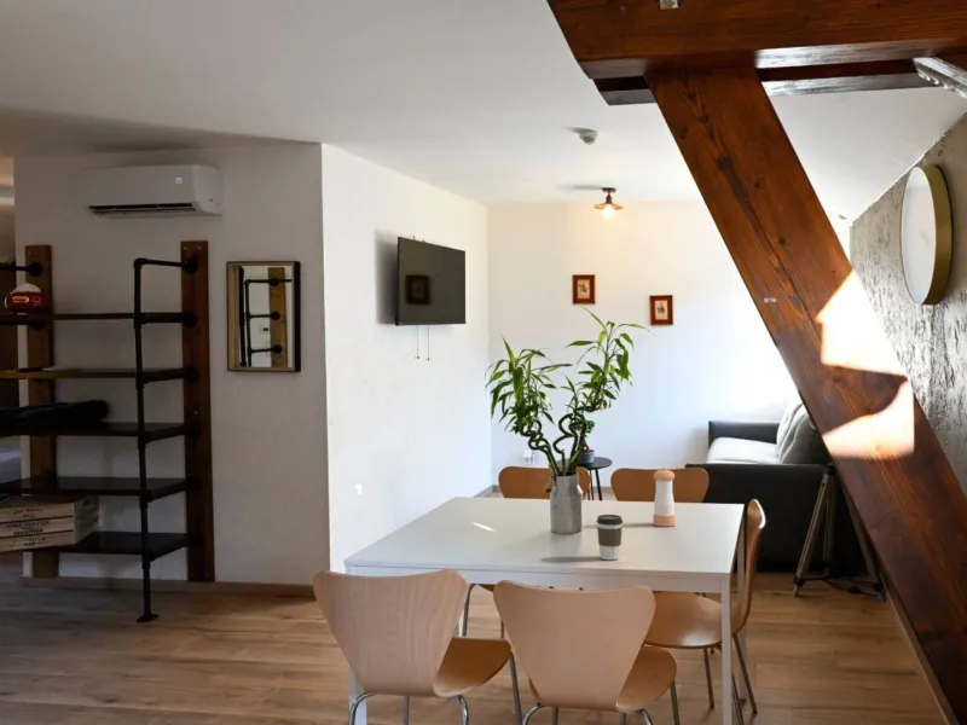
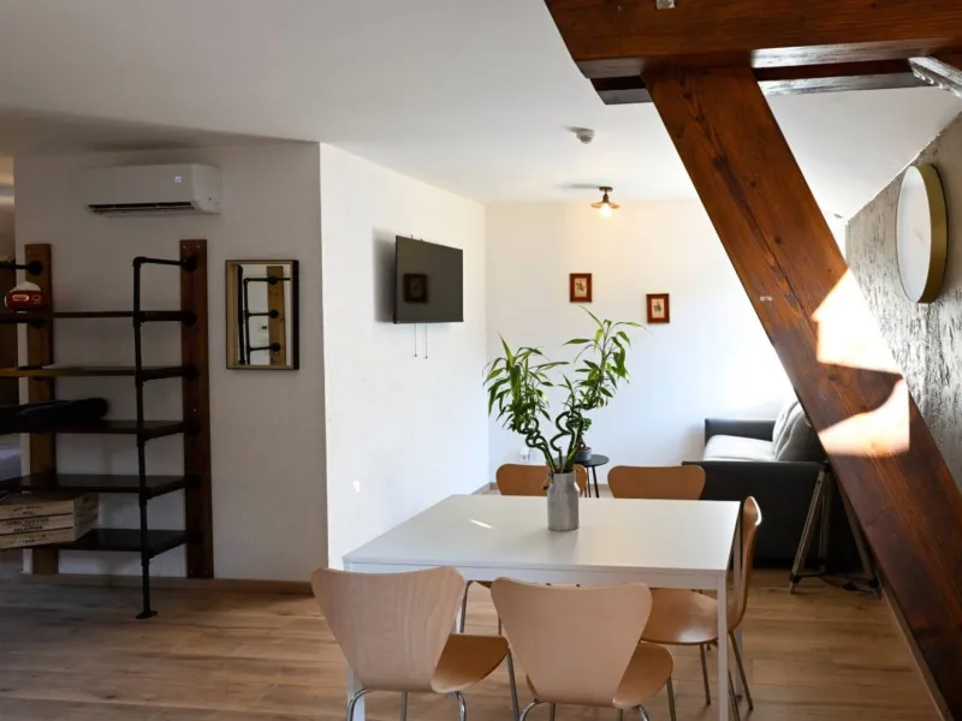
- coffee cup (609, 536)
- pepper shaker (664, 495)
